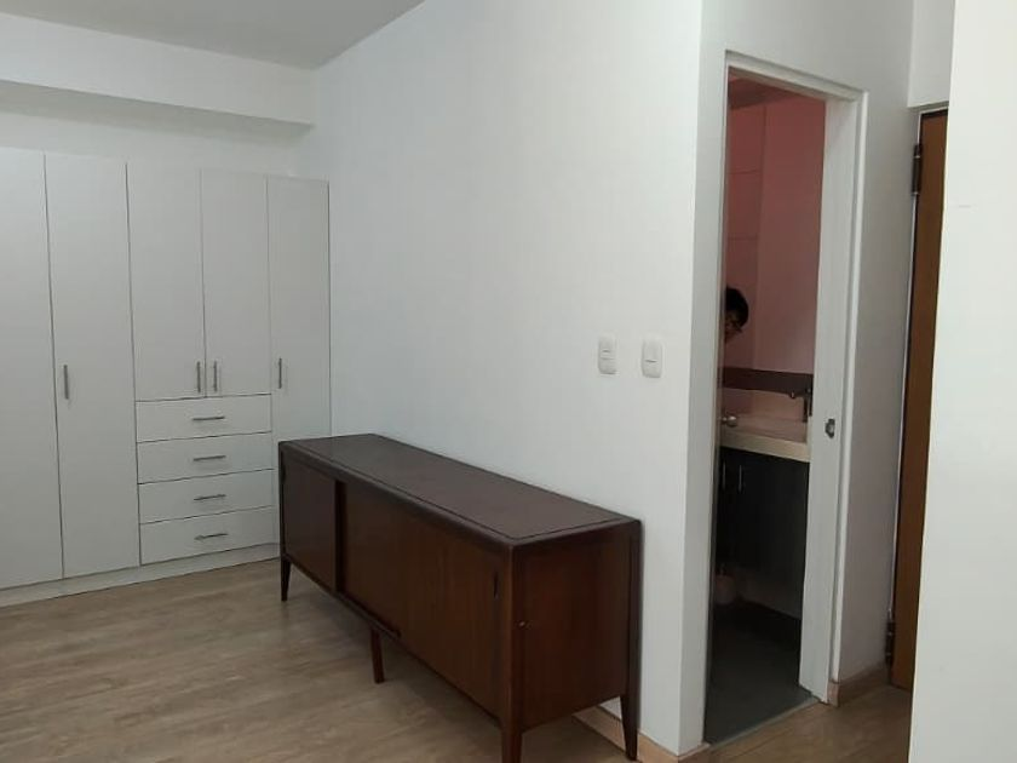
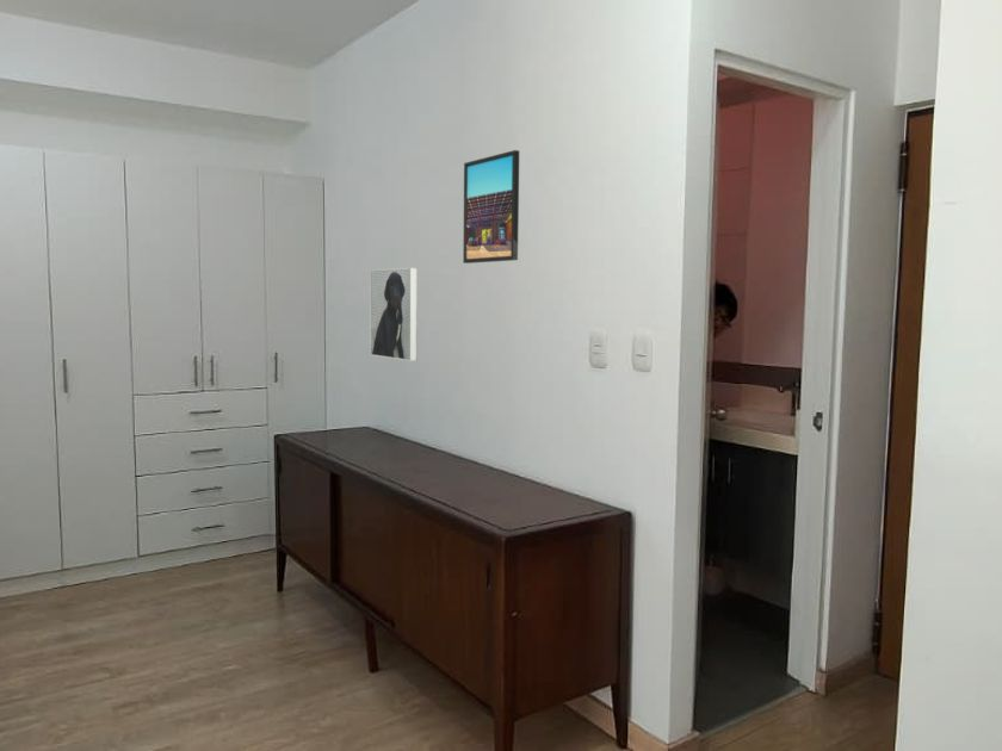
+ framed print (489, 209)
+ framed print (391, 314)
